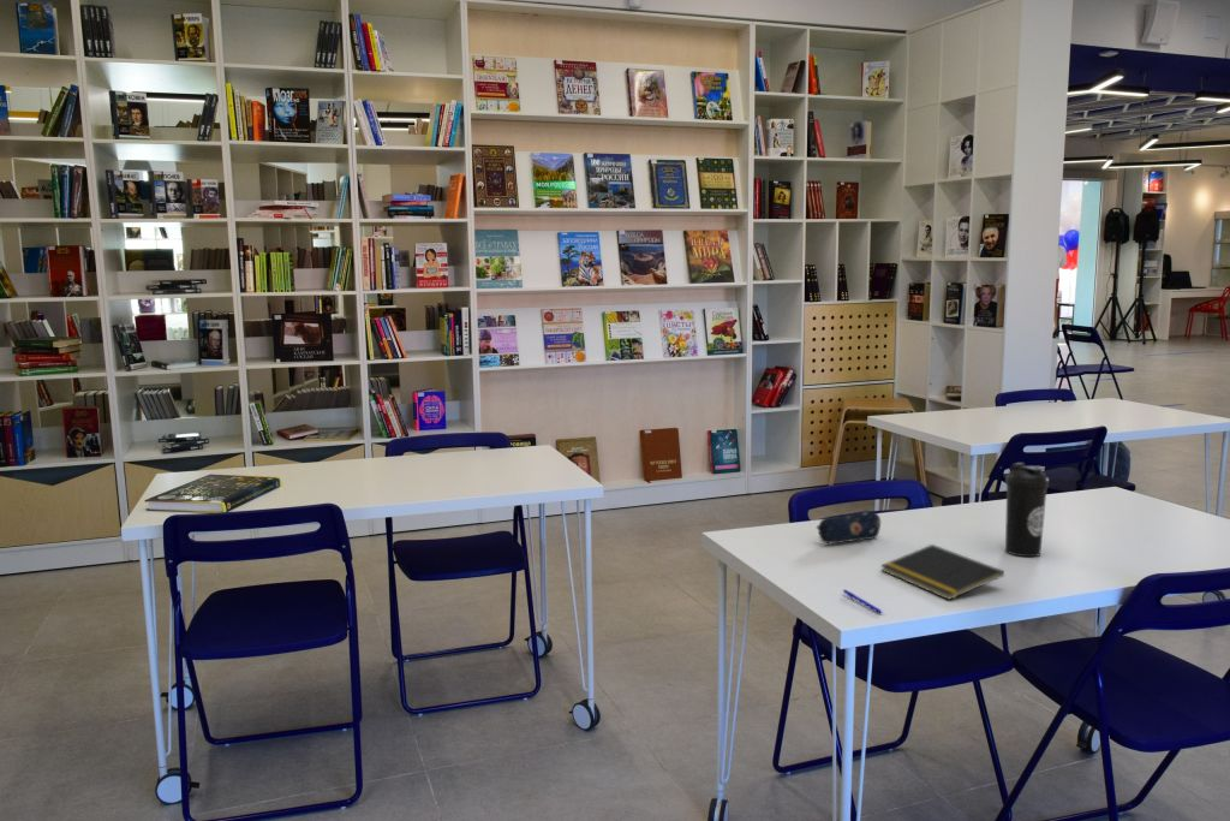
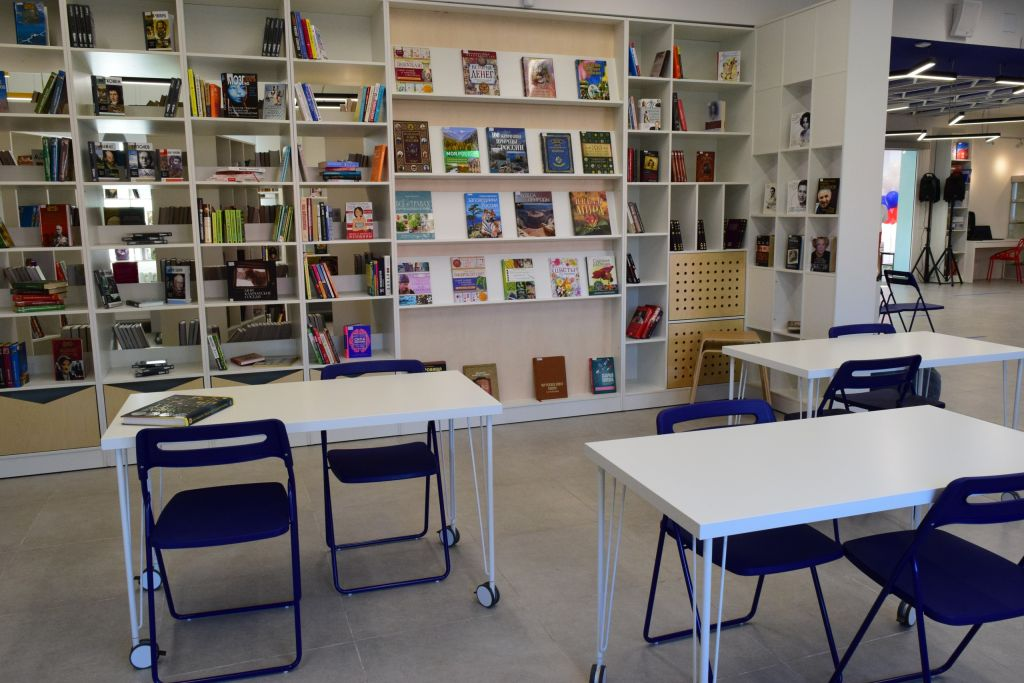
- pencil case (849, 526)
- notepad (939, 570)
- pen (862, 601)
- water bottle (1025, 508)
